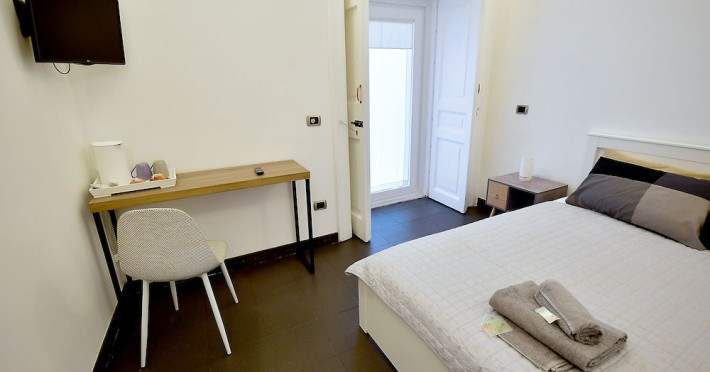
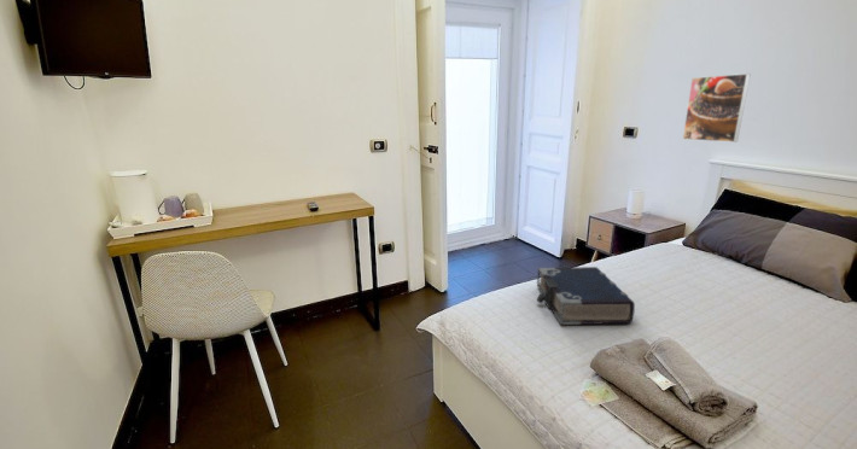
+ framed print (713, 109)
+ book (576, 293)
